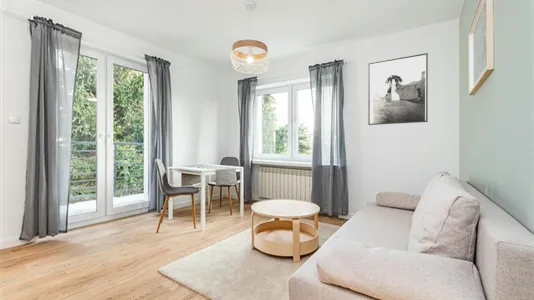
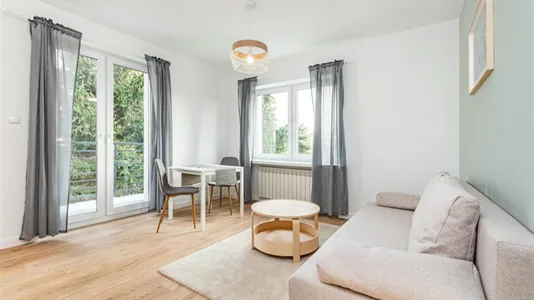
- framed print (396, 91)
